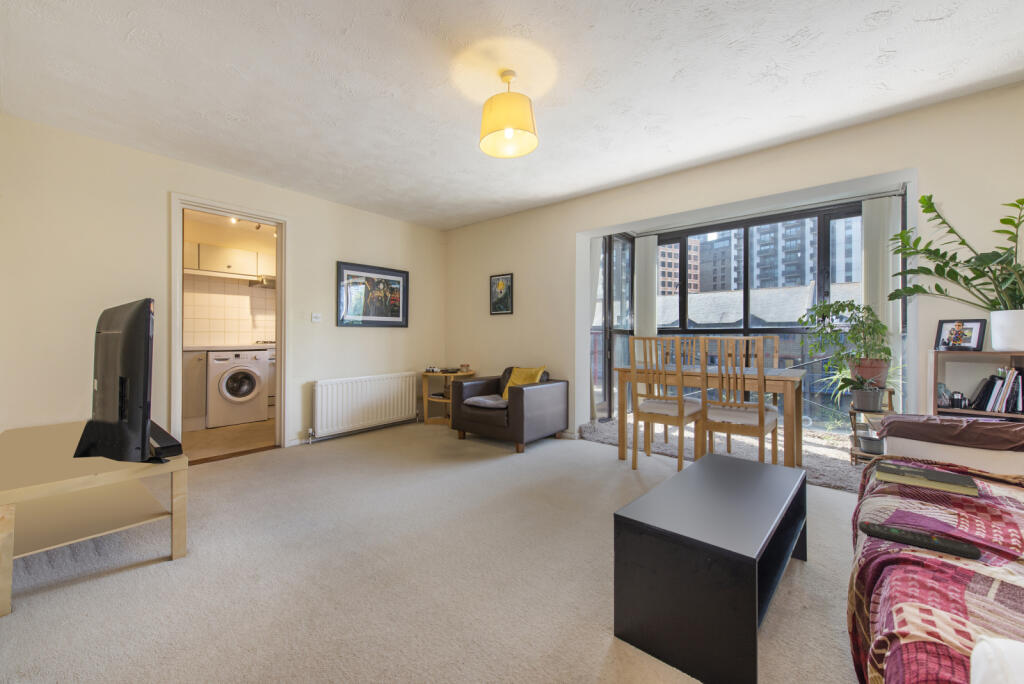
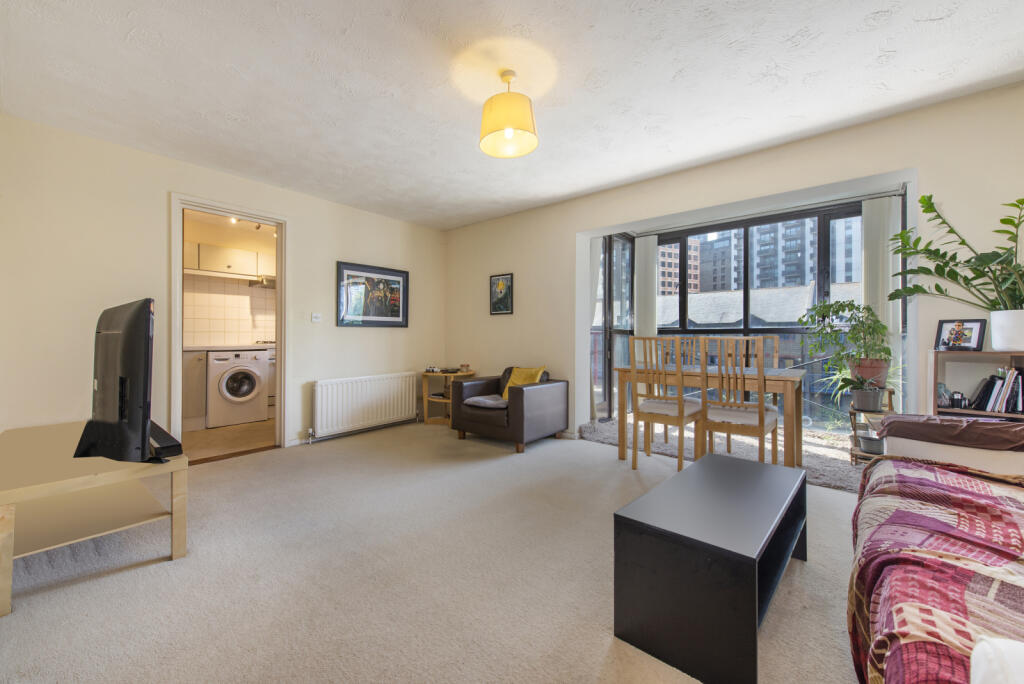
- remote control (915, 538)
- book (922, 476)
